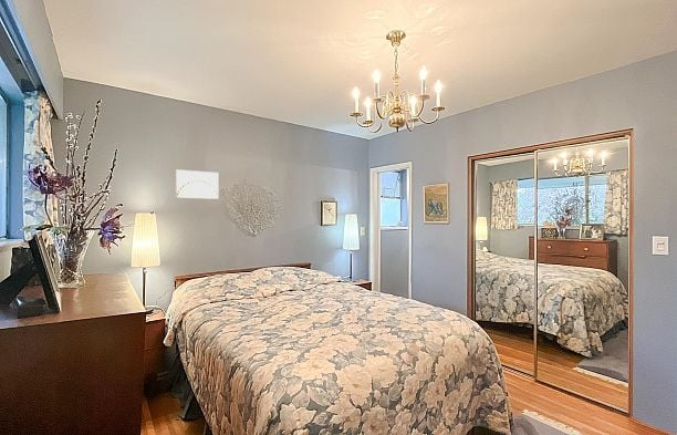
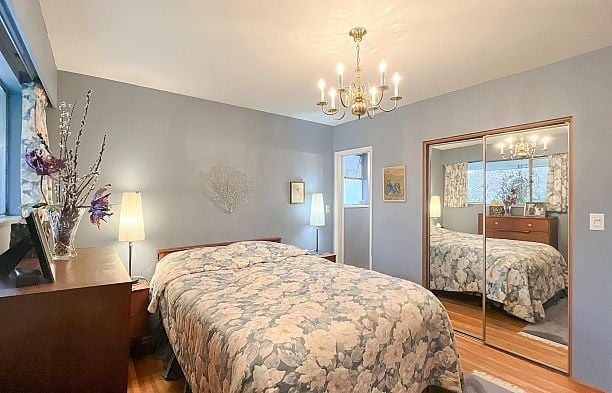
- wall art (197, 185)
